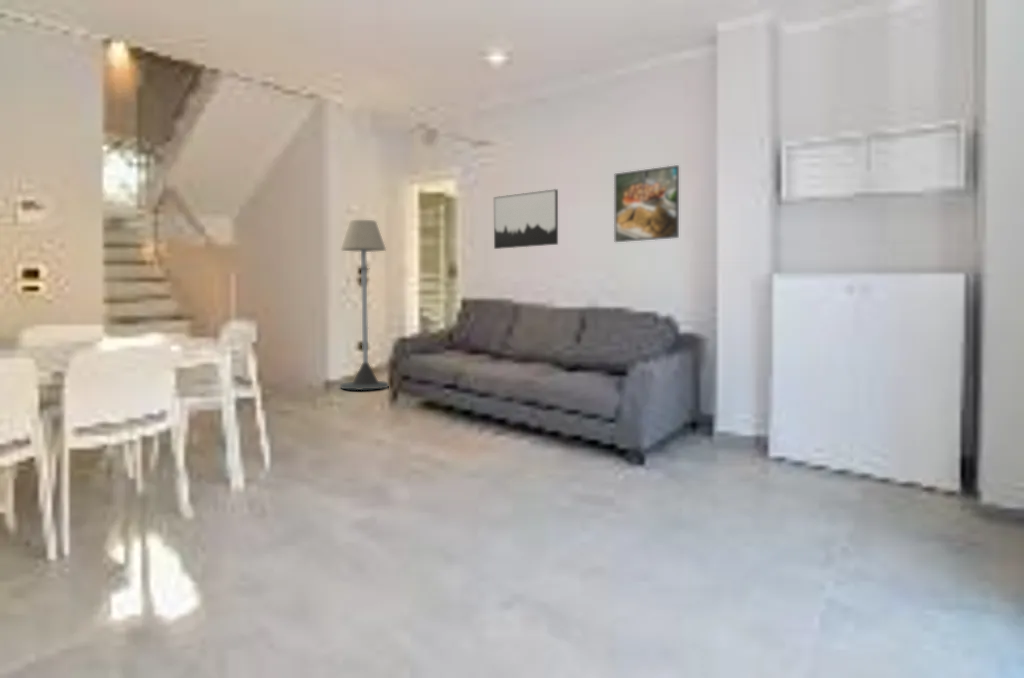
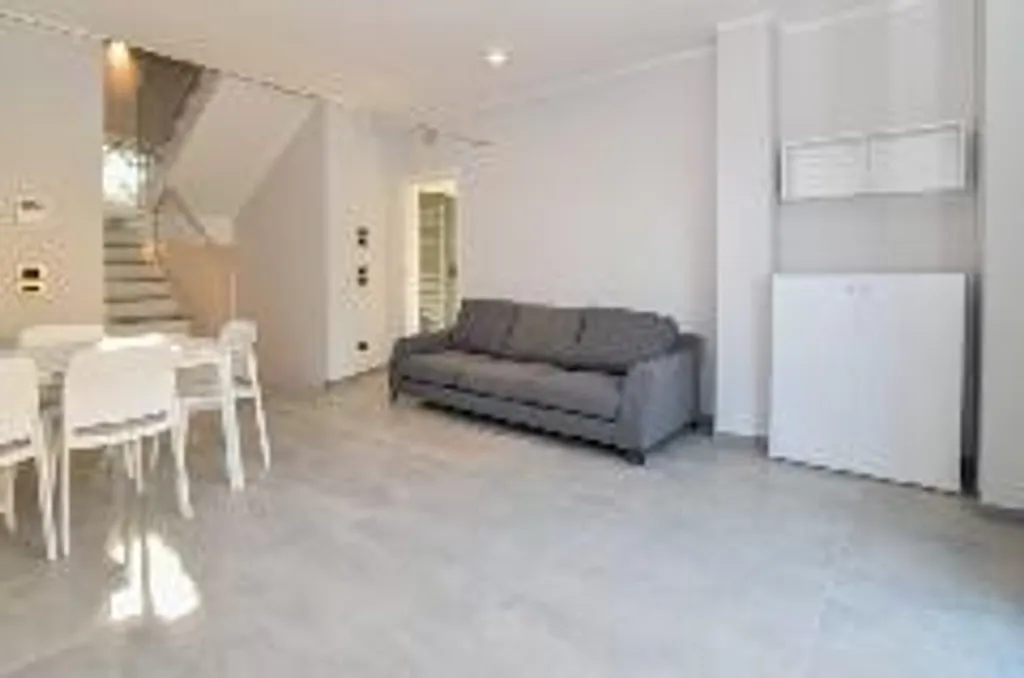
- floor lamp (364, 304)
- wall art (524, 220)
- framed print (645, 204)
